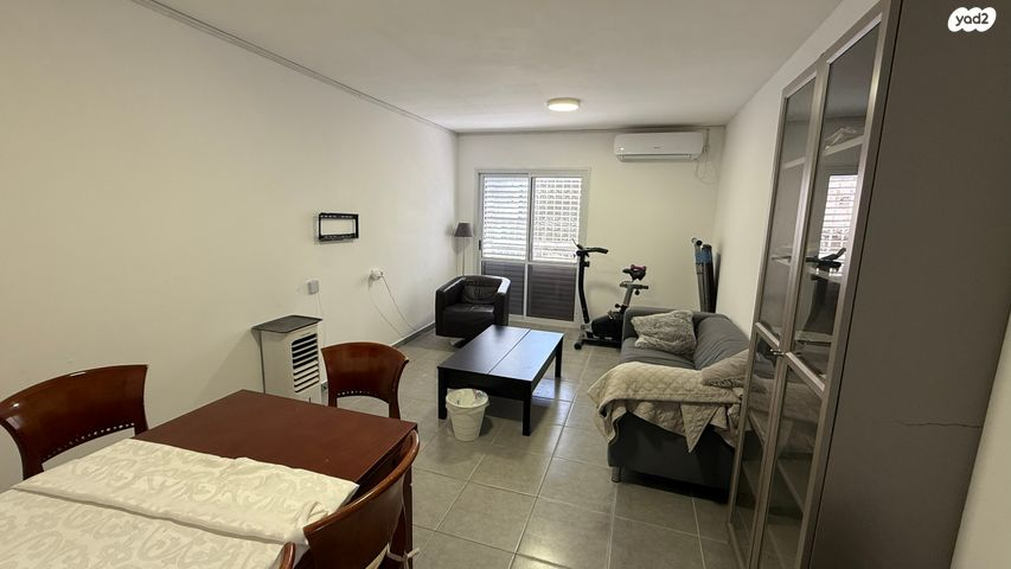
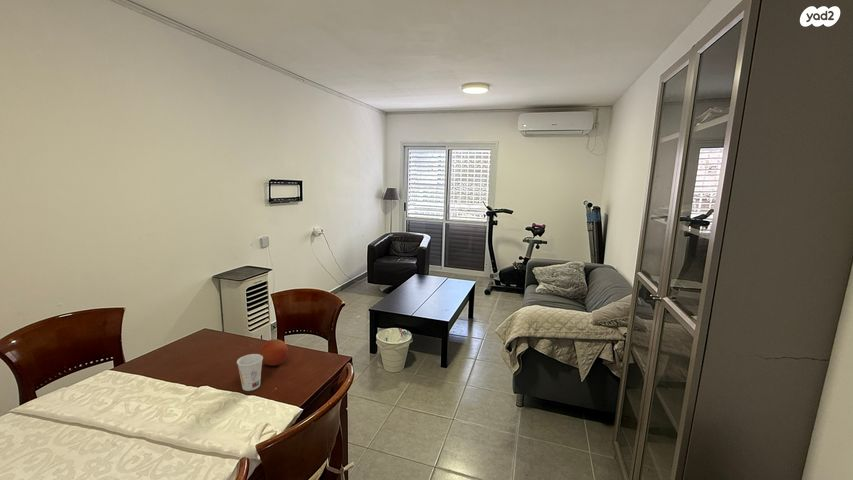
+ fruit (274, 351)
+ cup (250, 372)
